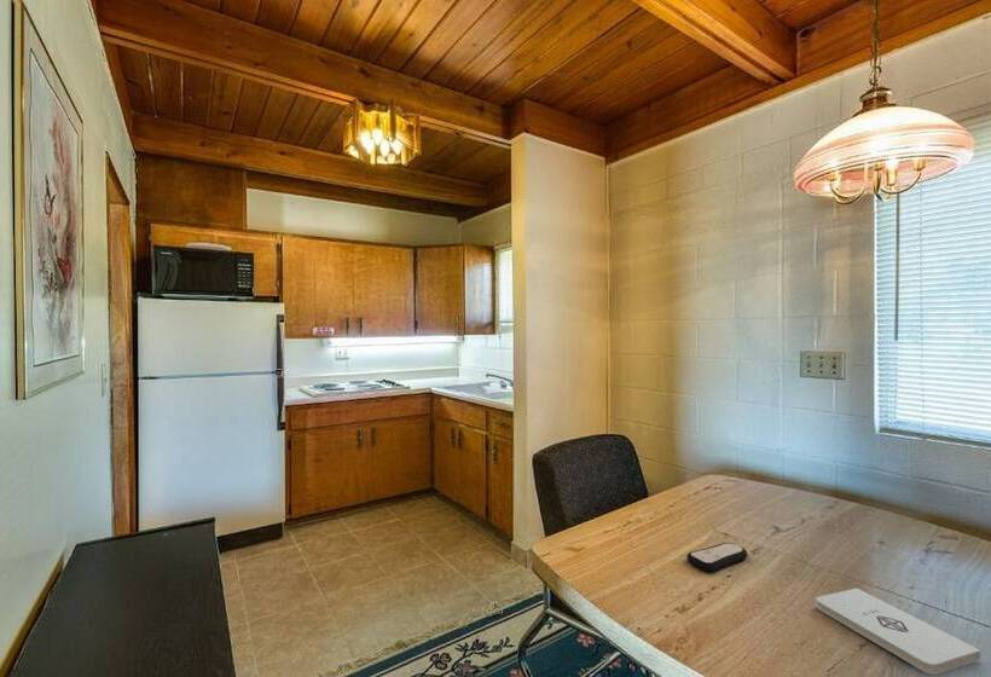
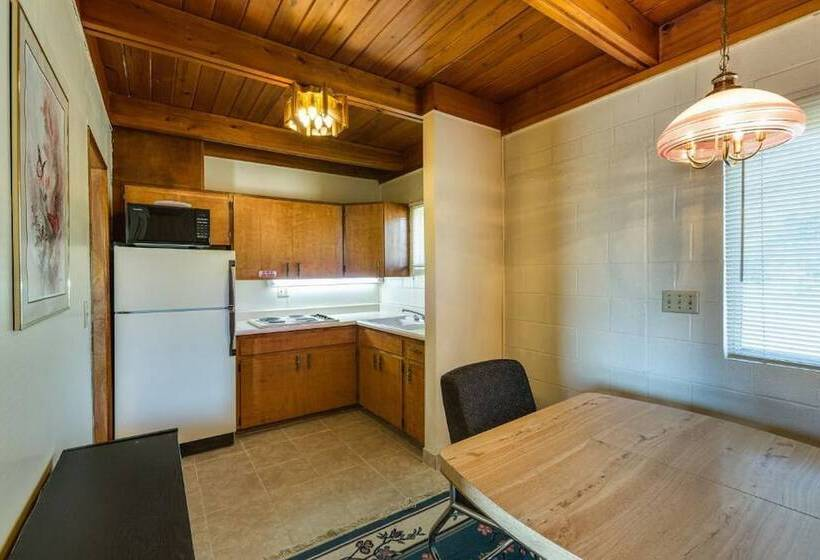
- notepad (888, 625)
- remote control (718, 555)
